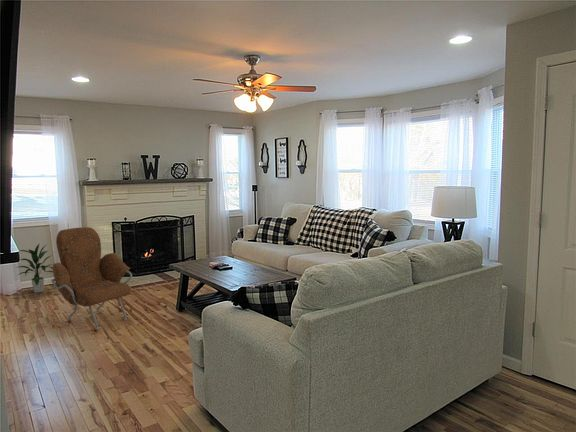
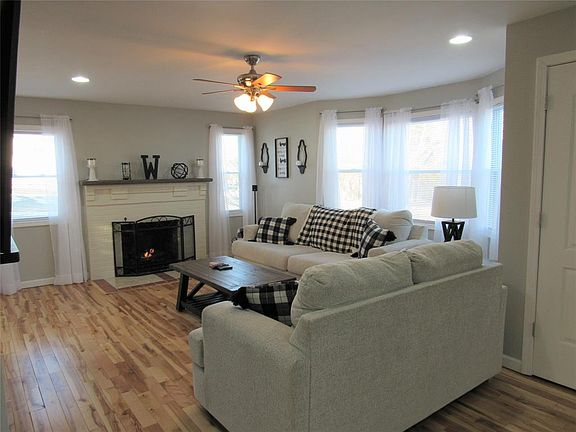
- indoor plant (36, 267)
- armchair (92, 274)
